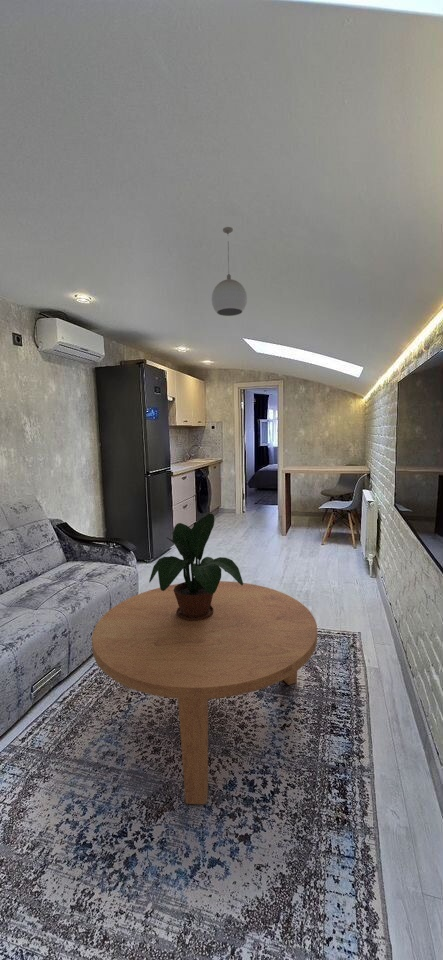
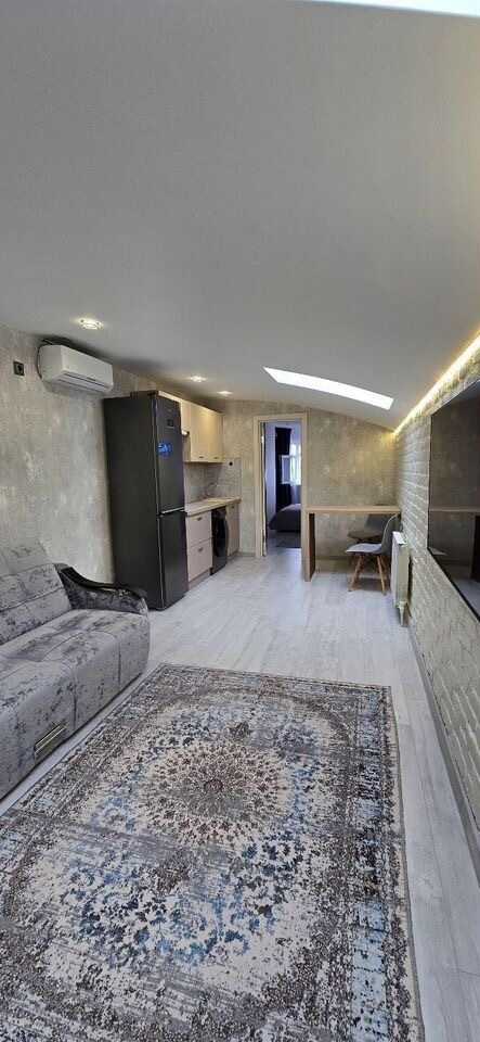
- coffee table (207, 665)
- pendant light (228, 270)
- potted plant (191, 562)
